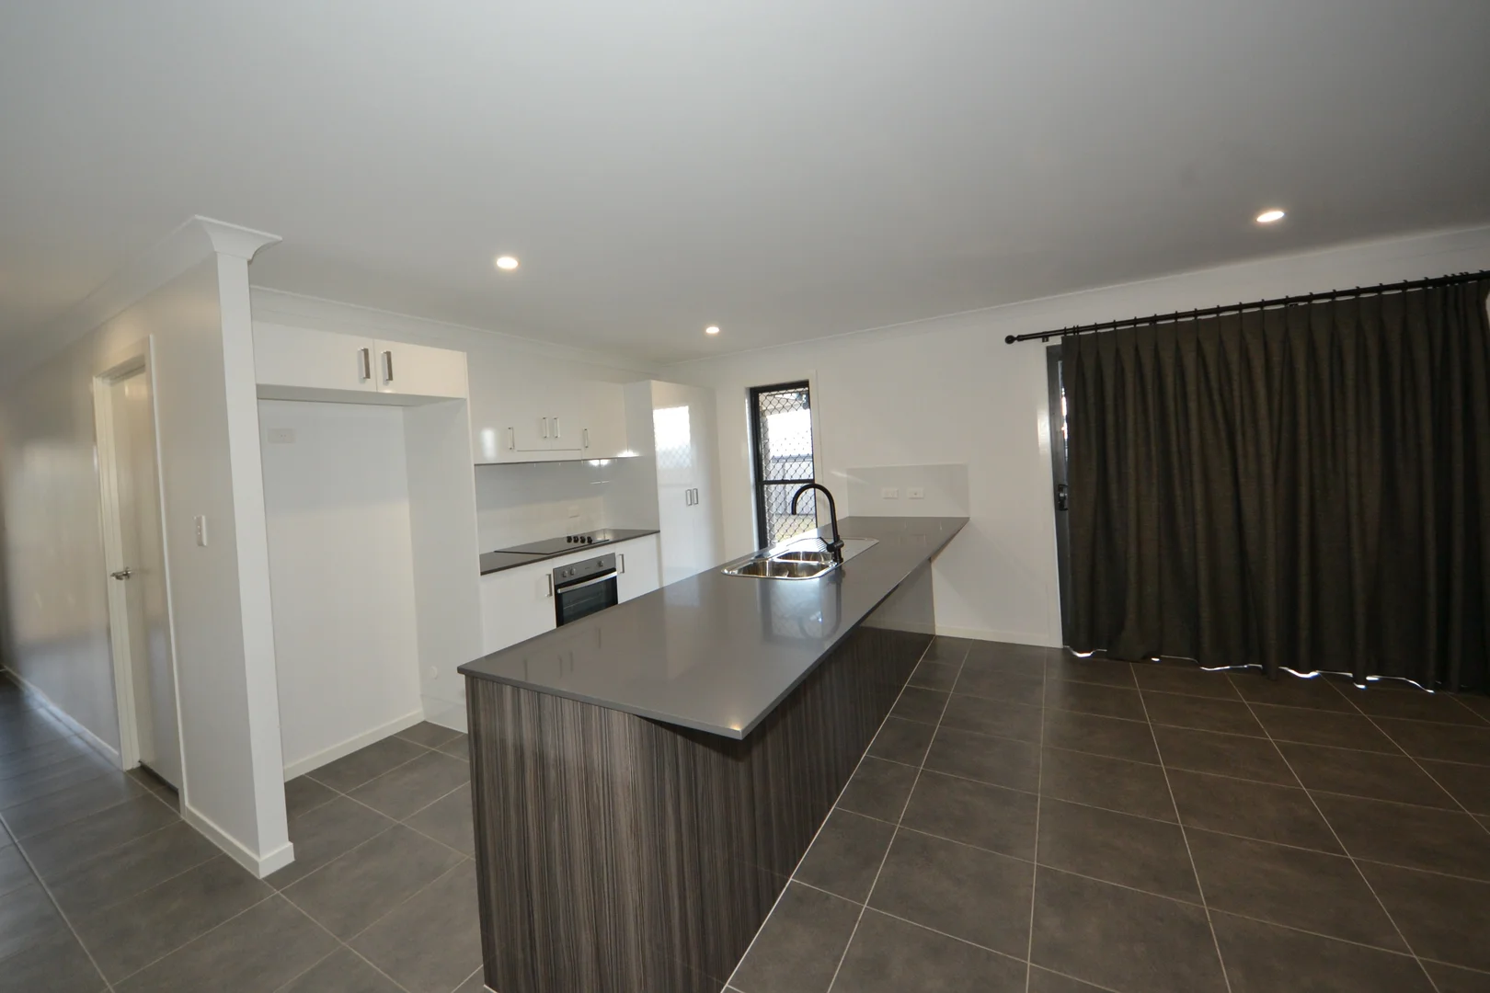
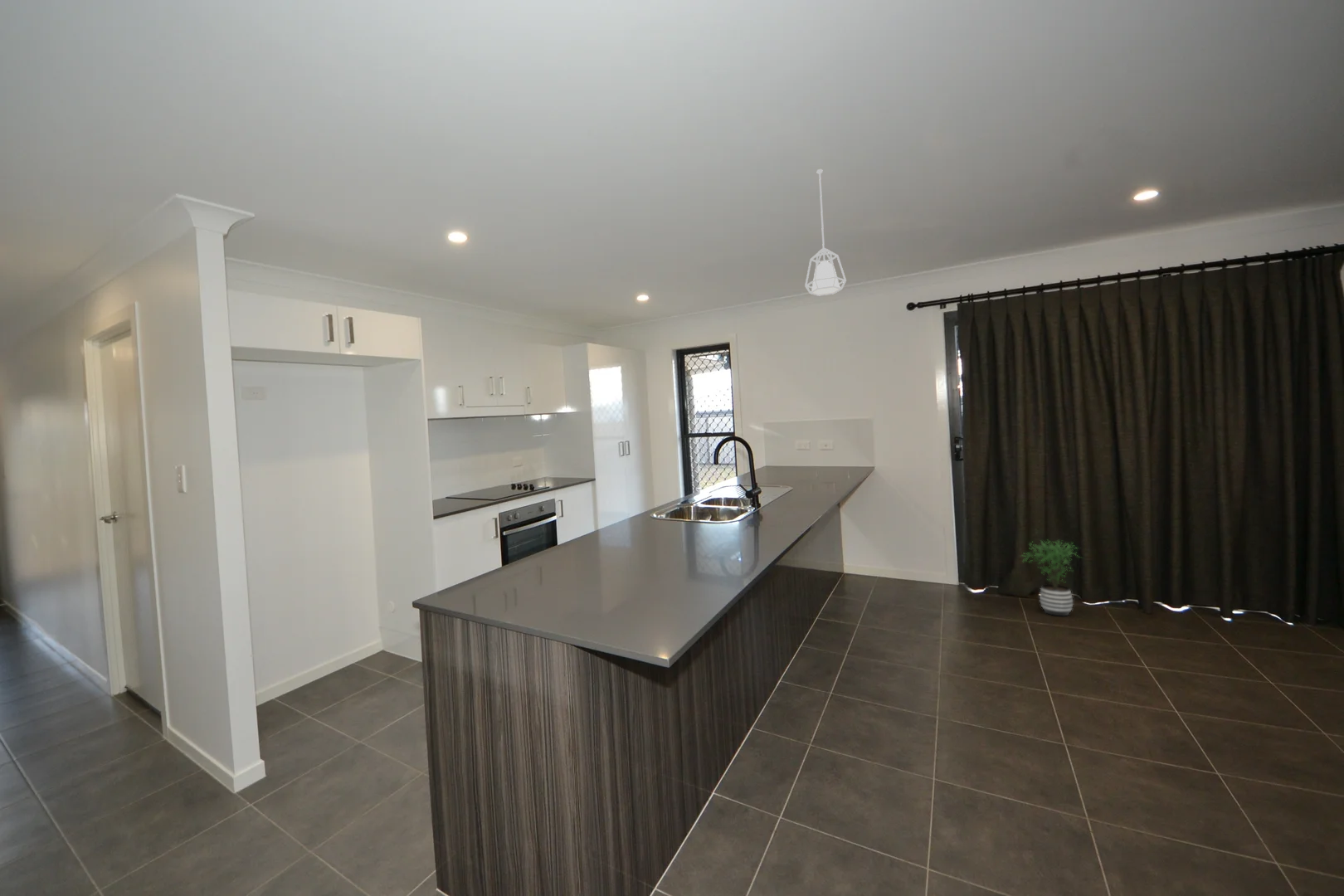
+ pendant lamp (822, 231)
+ potted plant (1052, 576)
